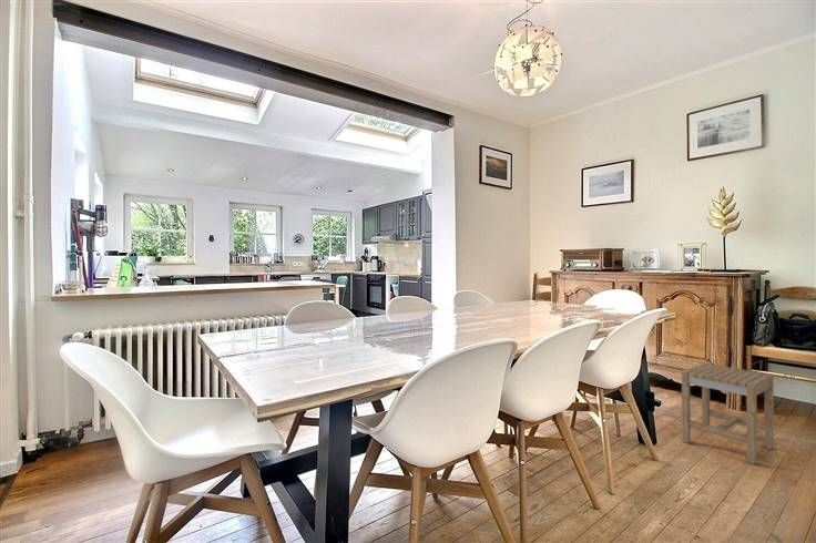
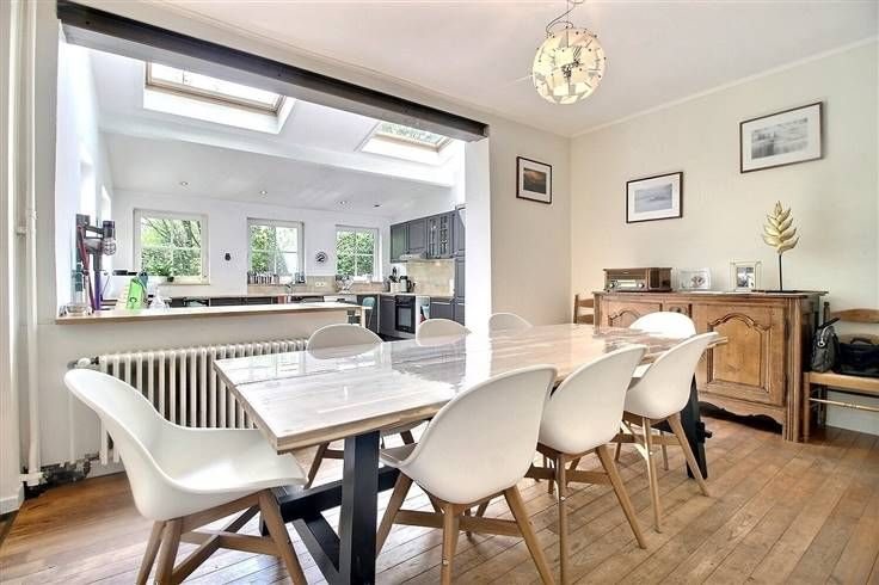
- stool (725, 413)
